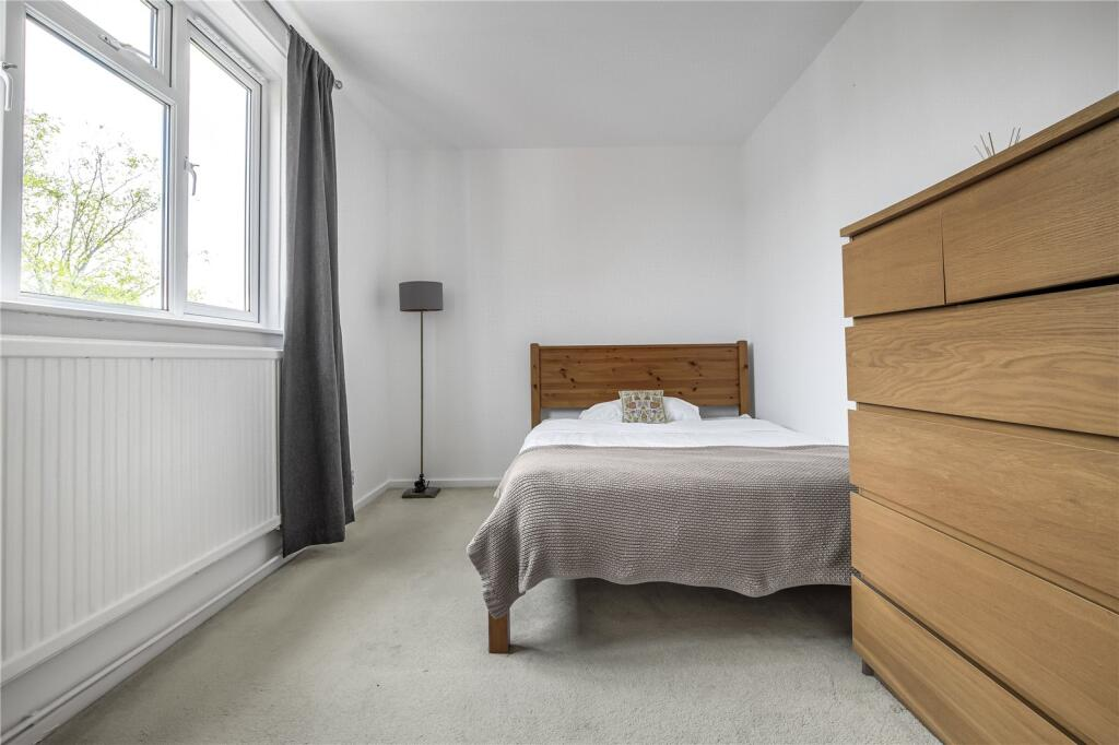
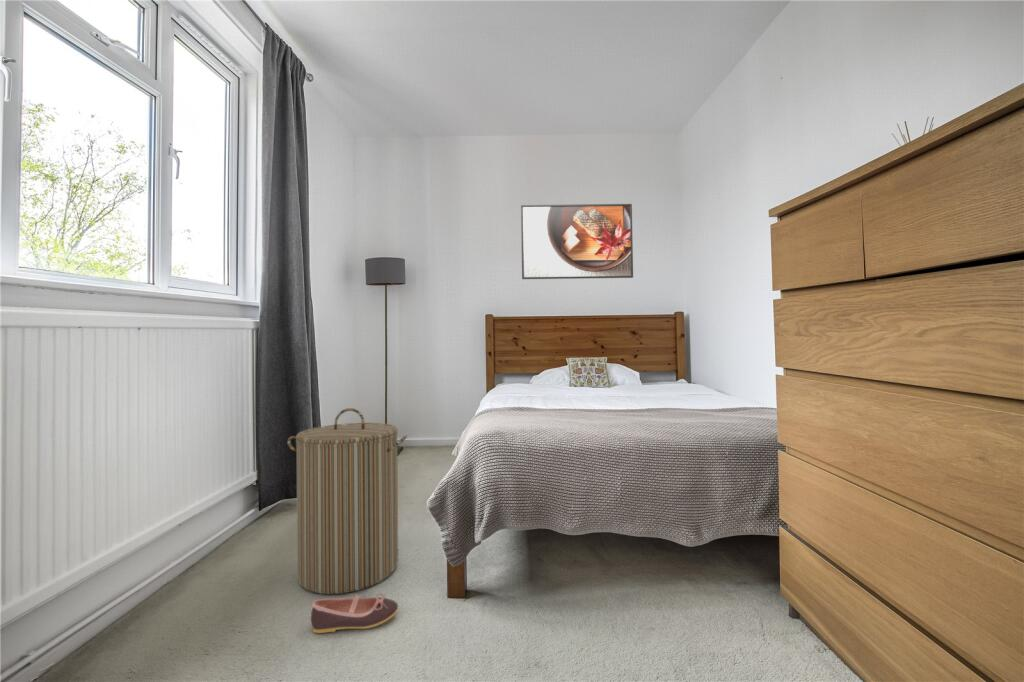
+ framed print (576, 241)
+ shoe (355, 608)
+ laundry hamper (348, 488)
